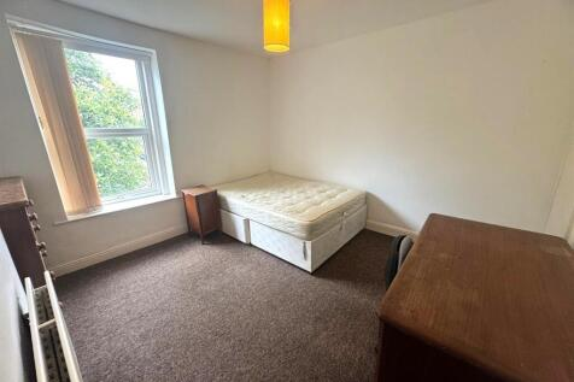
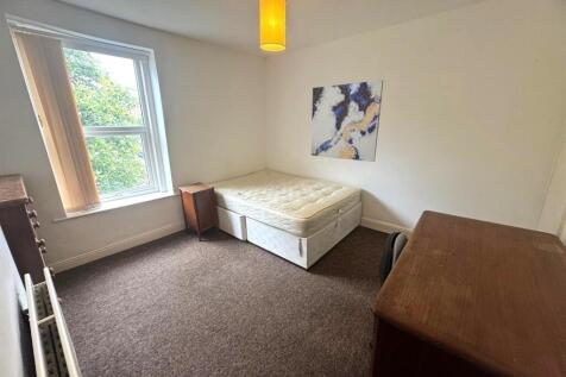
+ wall art (341, 122)
